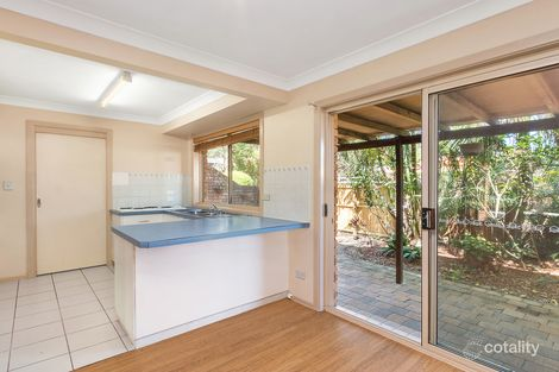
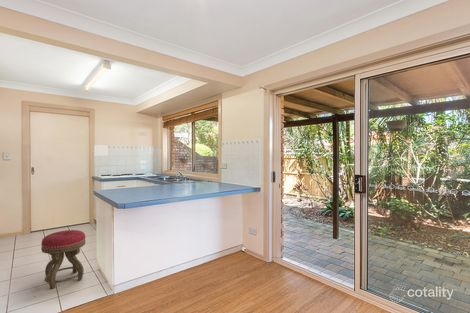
+ stool (63, 256)
